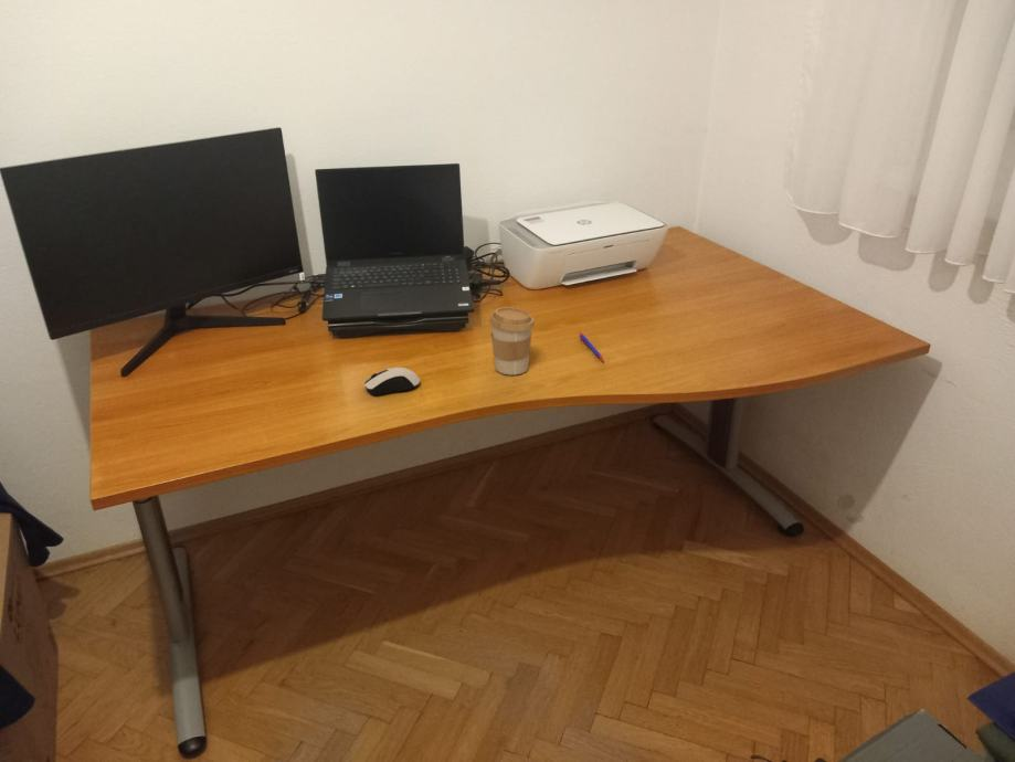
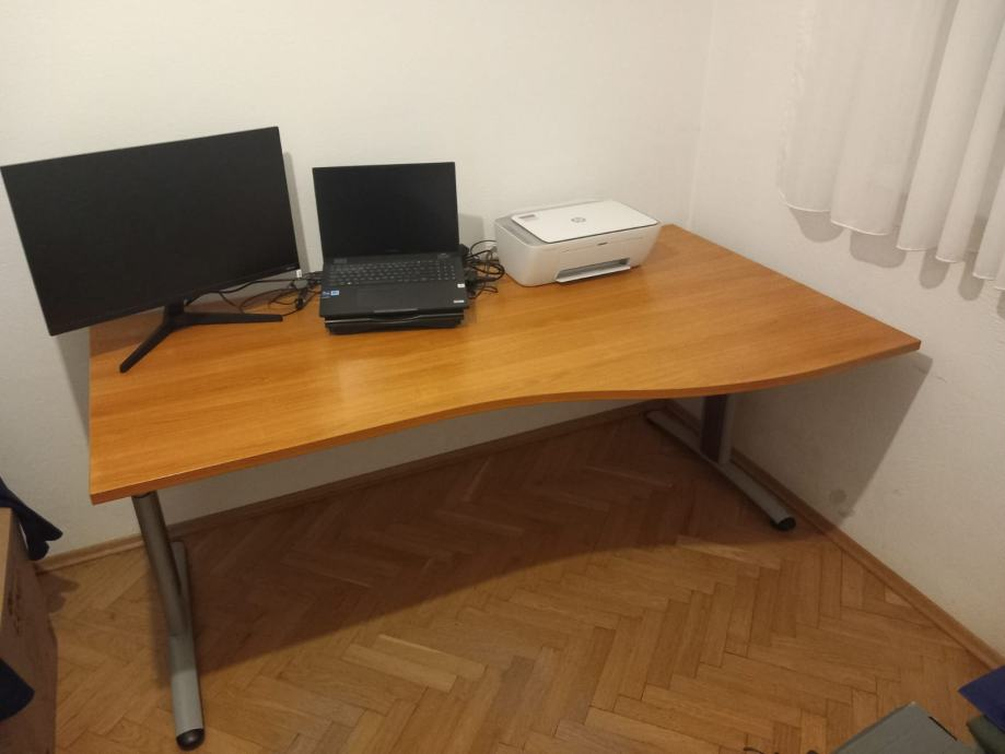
- computer mouse (391, 378)
- coffee cup (511, 339)
- pen (591, 346)
